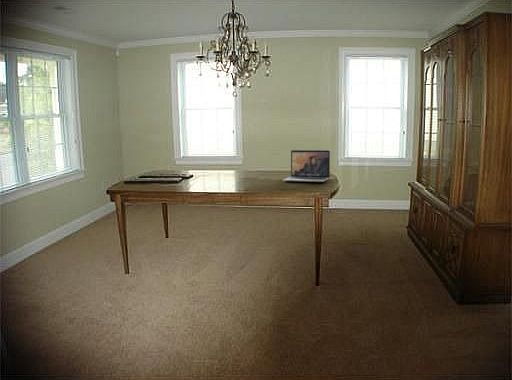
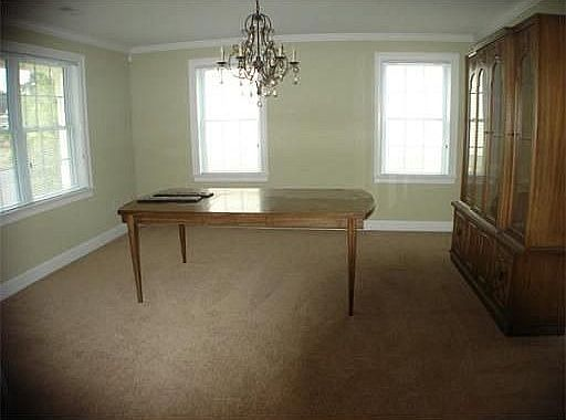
- laptop (306, 165)
